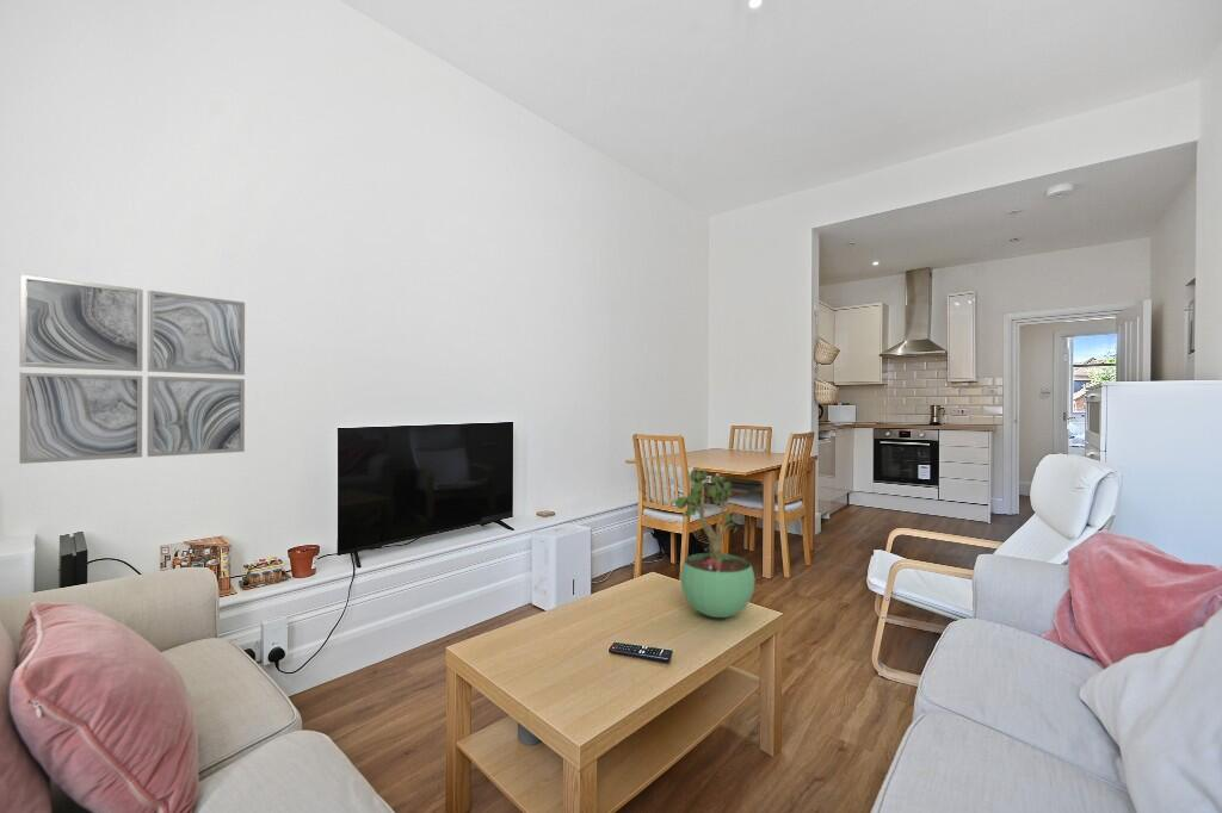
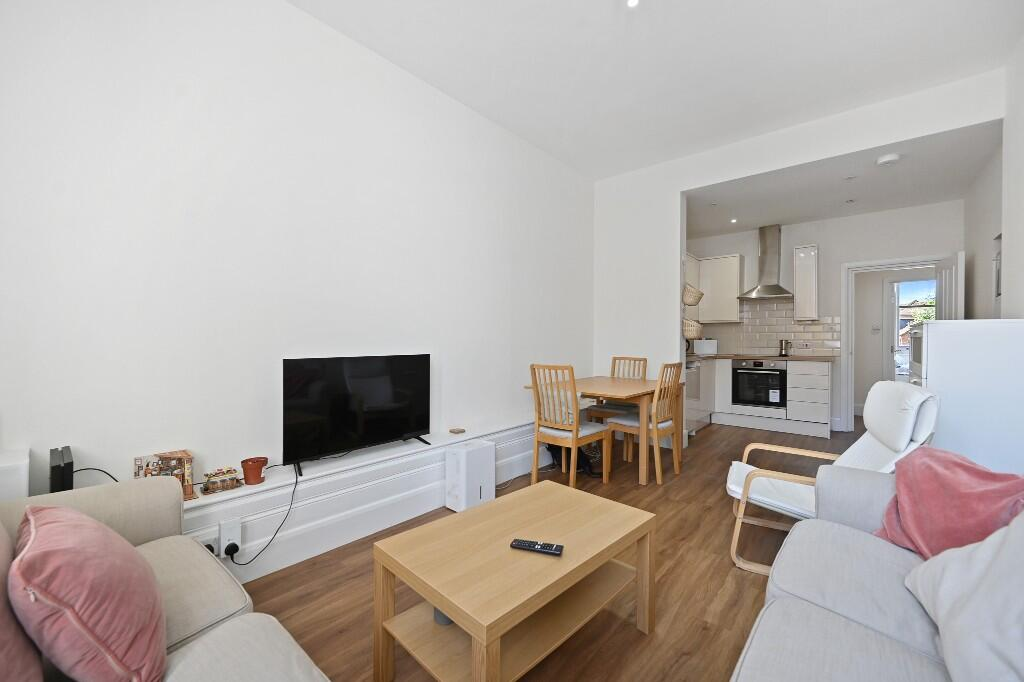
- potted plant (714, 542)
- wall art (148, 371)
